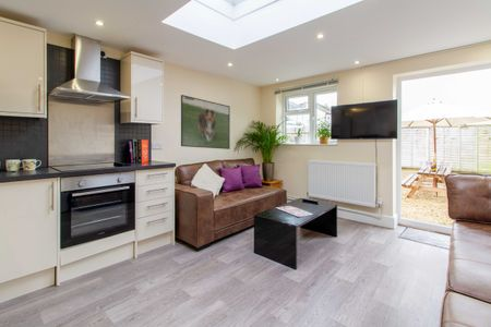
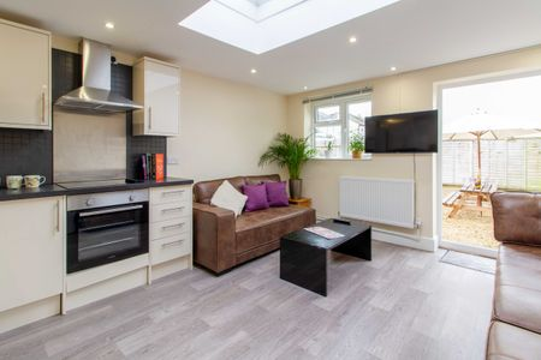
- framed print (207, 124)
